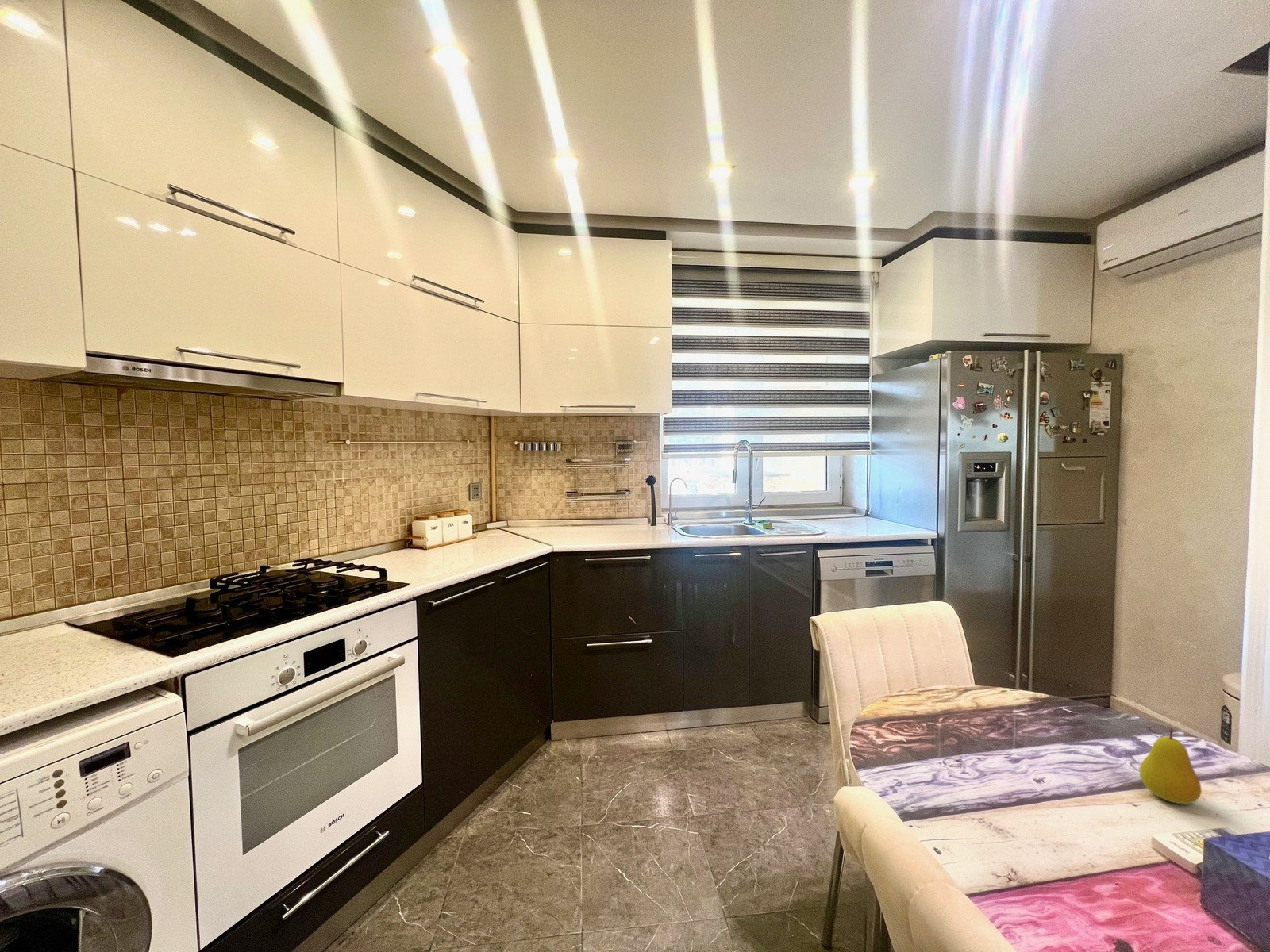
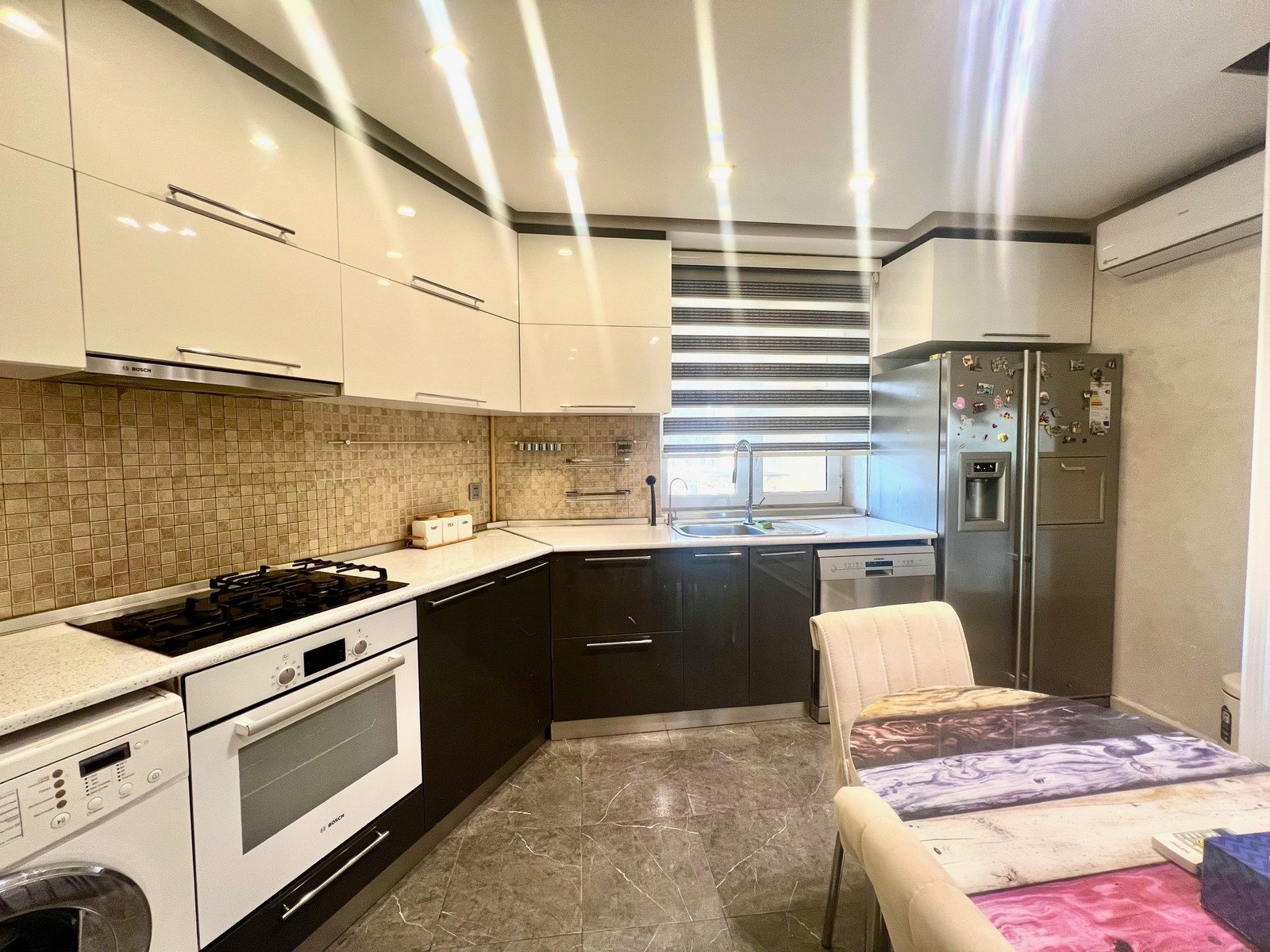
- fruit (1170, 762)
